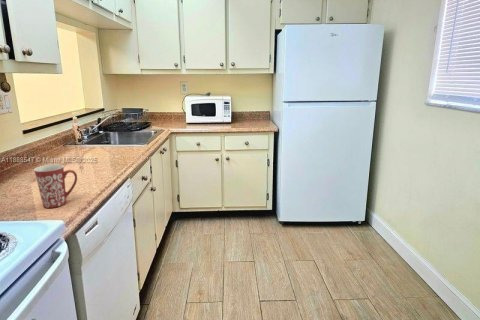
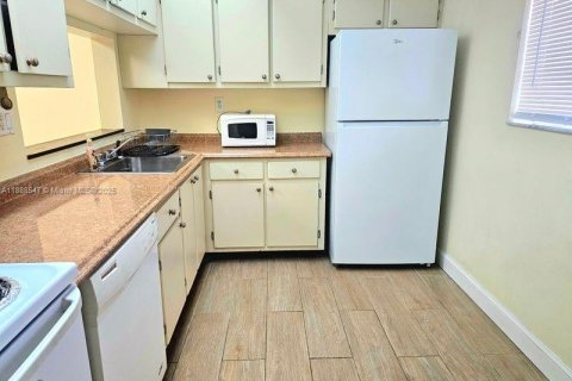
- mug (57, 185)
